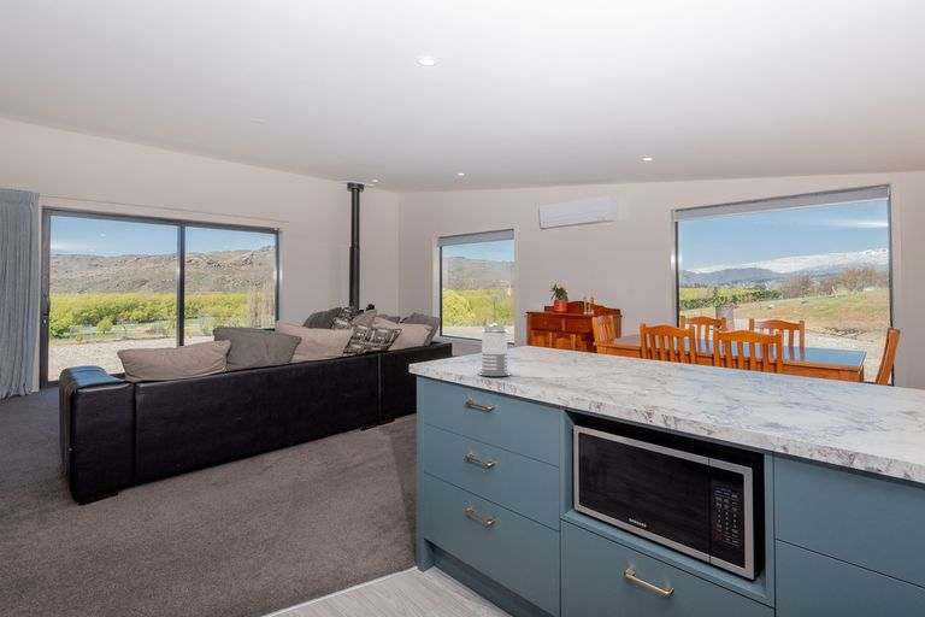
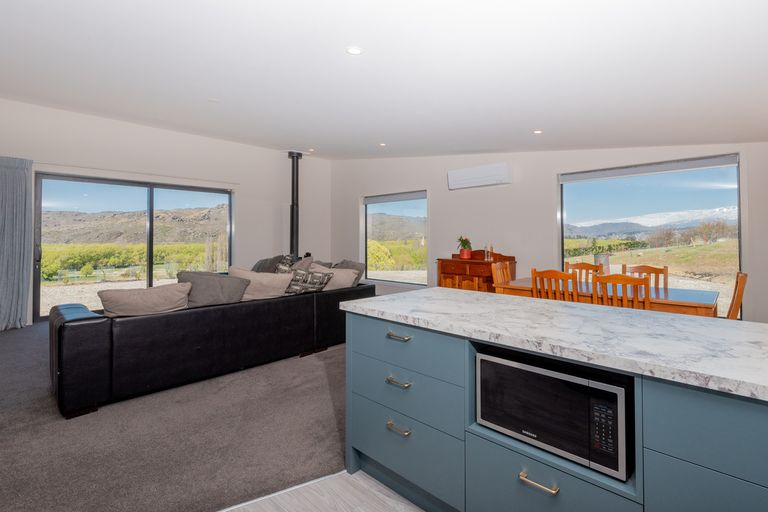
- french press (493, 334)
